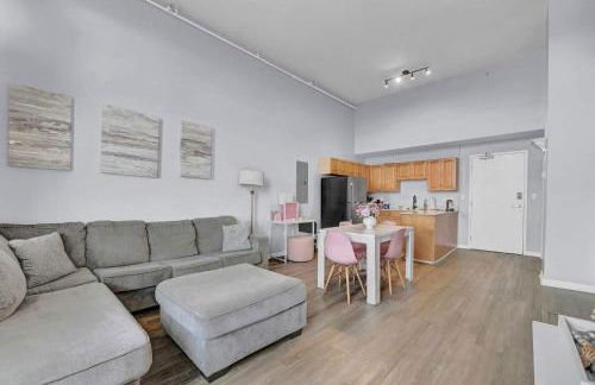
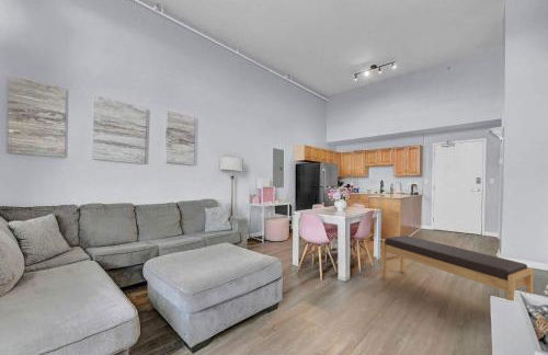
+ bench (443, 270)
